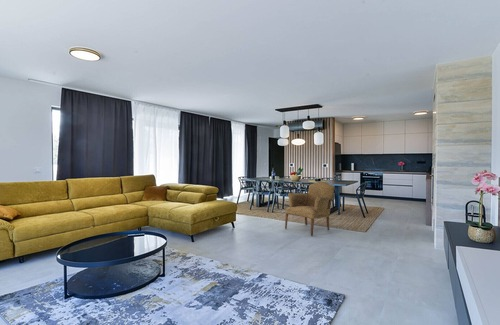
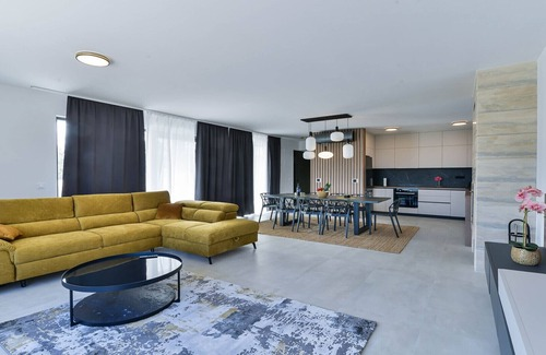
- armchair (310, 205)
